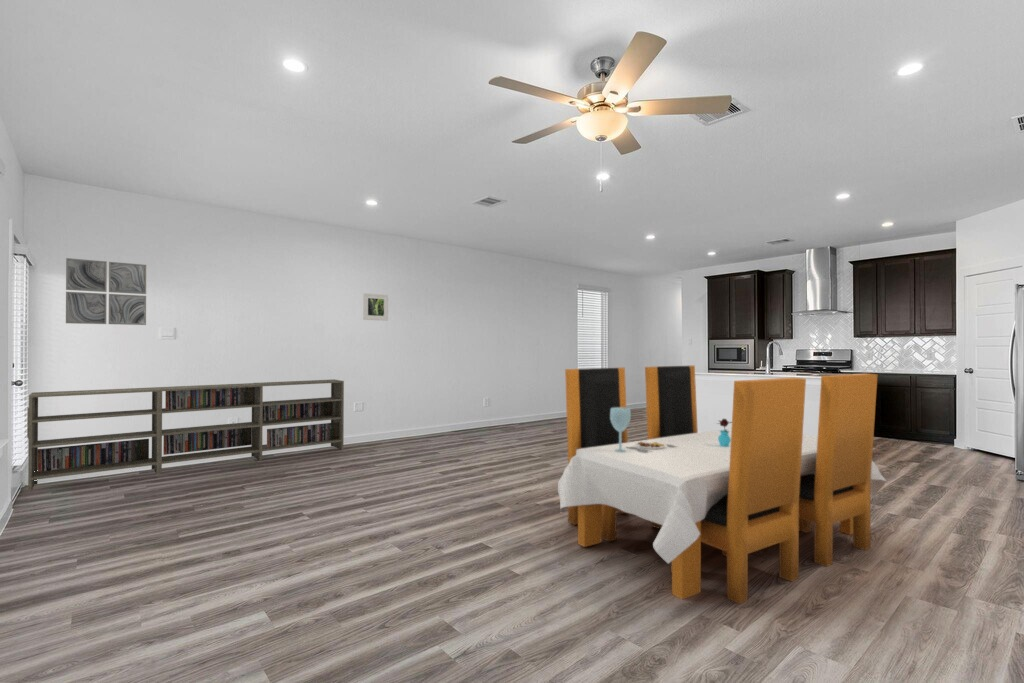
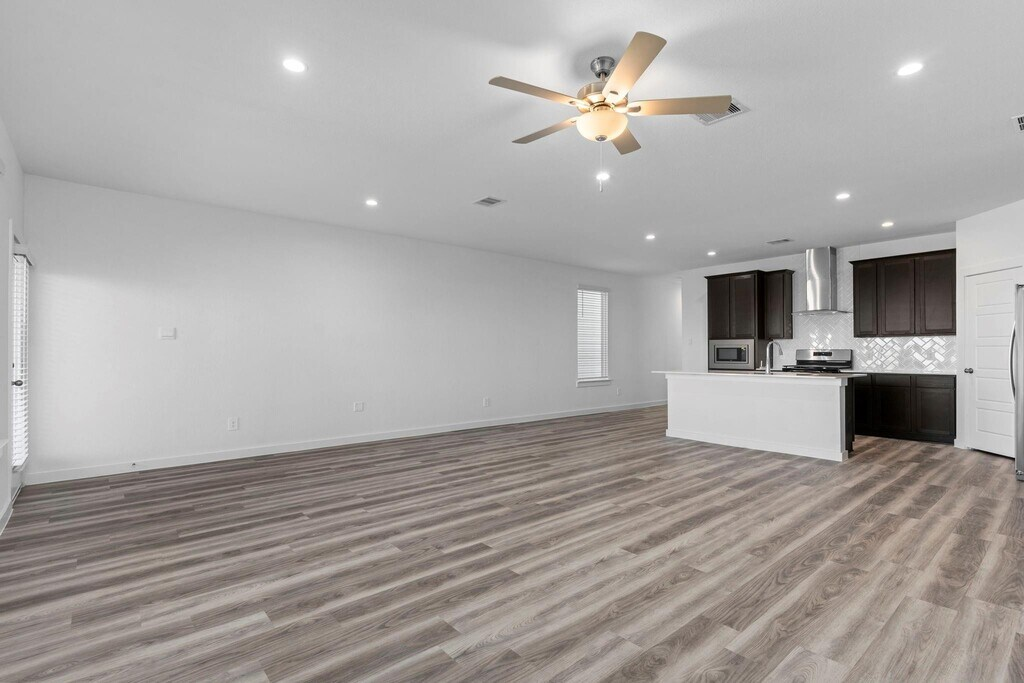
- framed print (375, 307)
- bookcase (210, 425)
- dining set (712, 452)
- wall art (106, 291)
